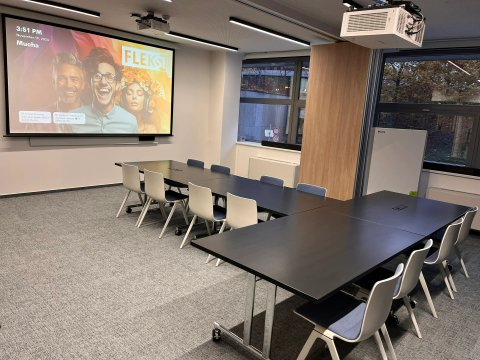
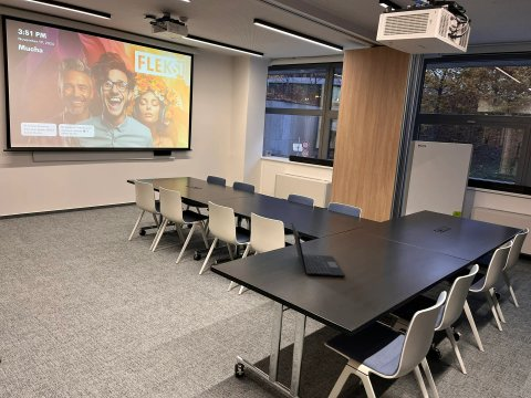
+ laptop (316, 255)
